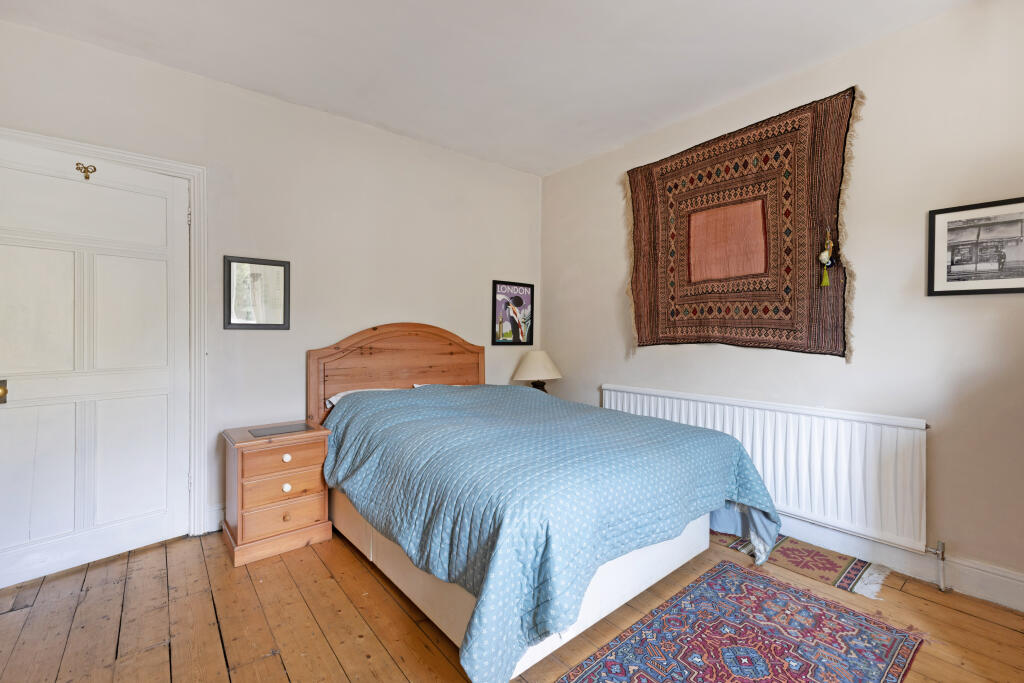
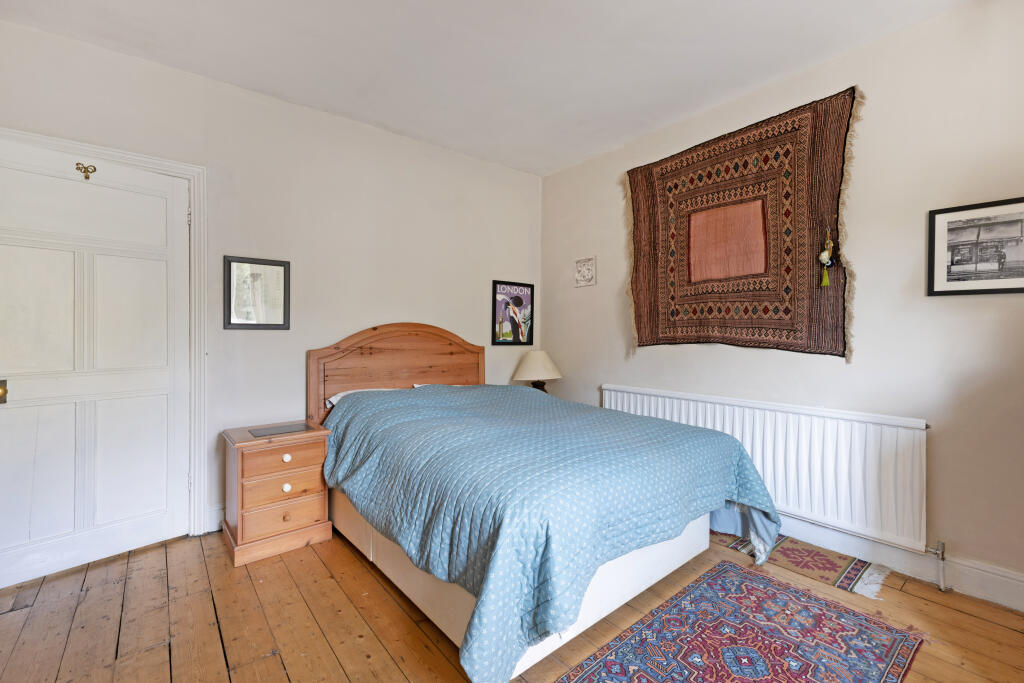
+ wall ornament (584, 272)
